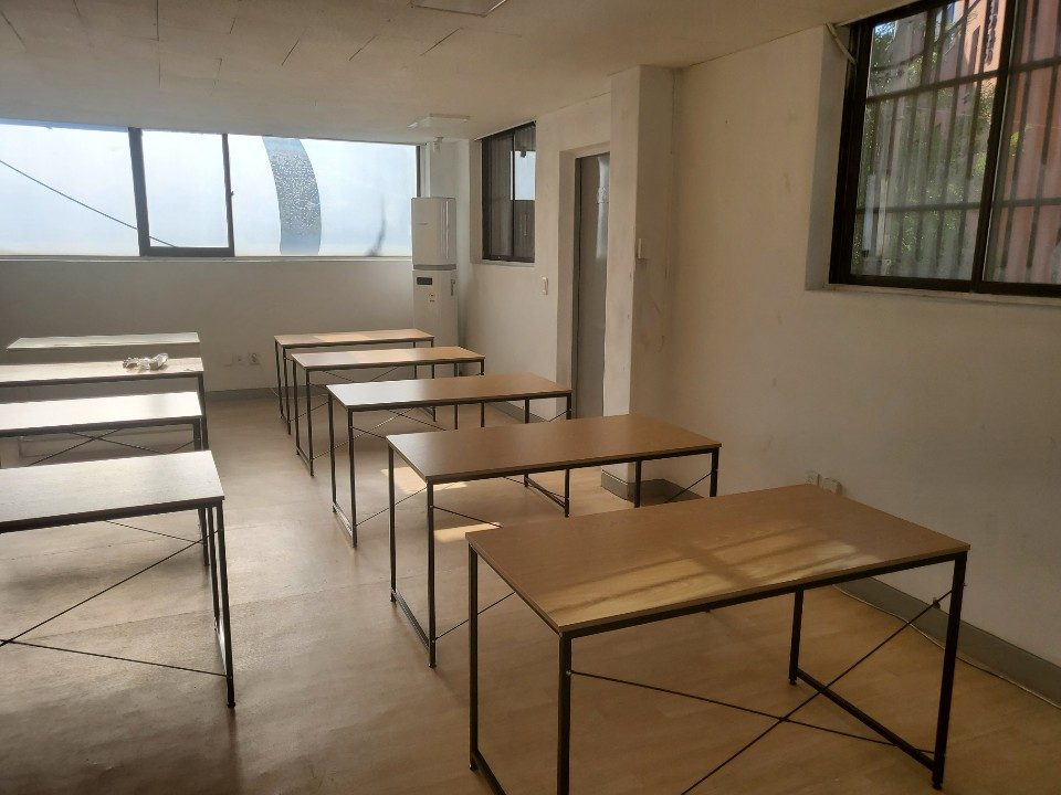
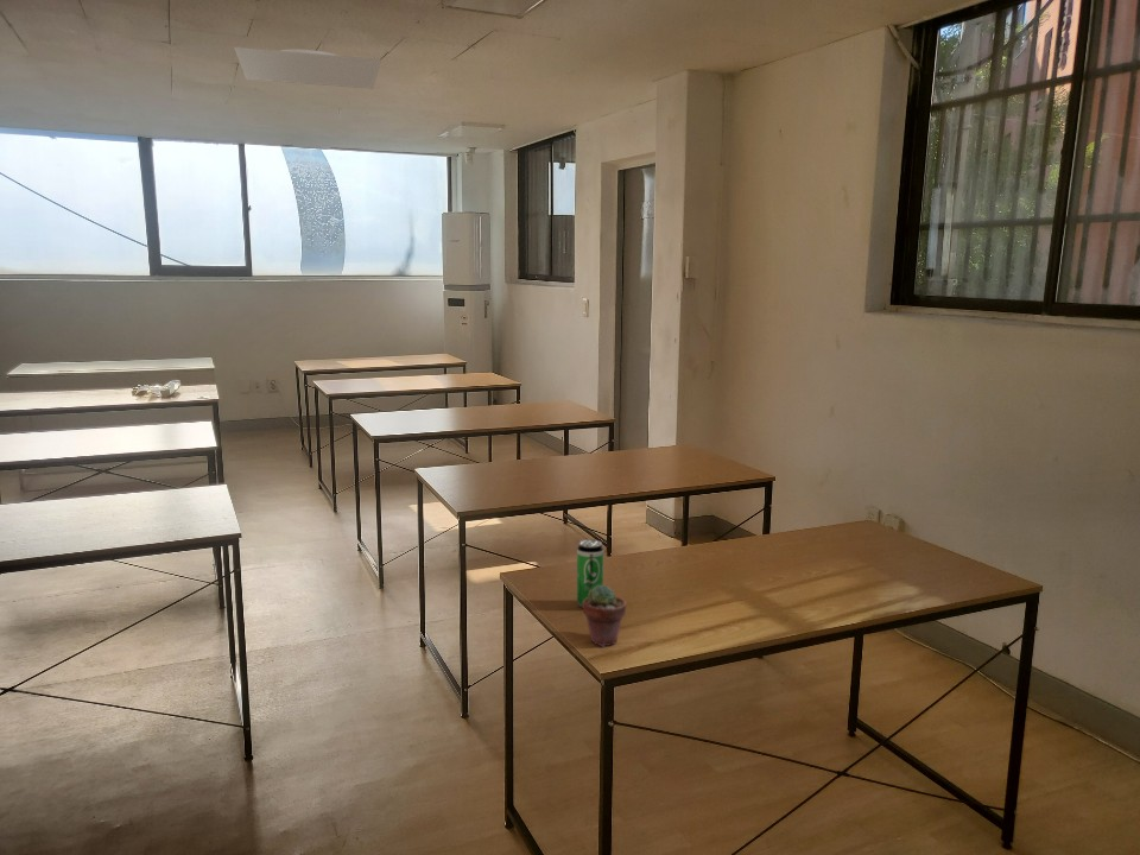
+ beverage can (589, 574)
+ ceiling light (309, 63)
+ potted succulent (603, 613)
